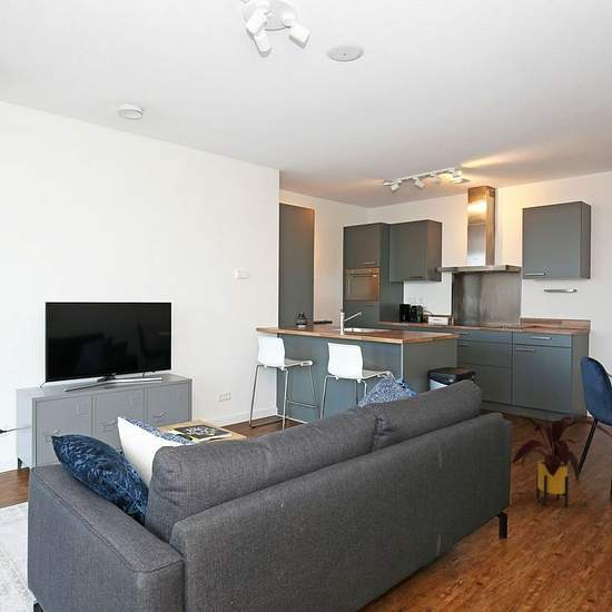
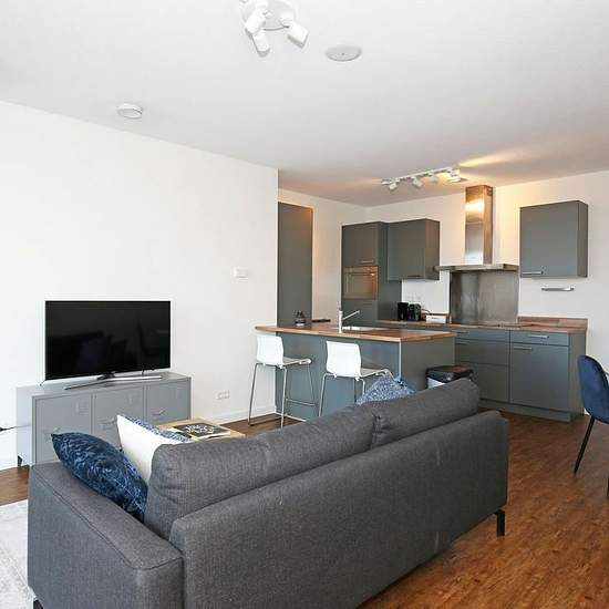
- house plant (557, 456)
